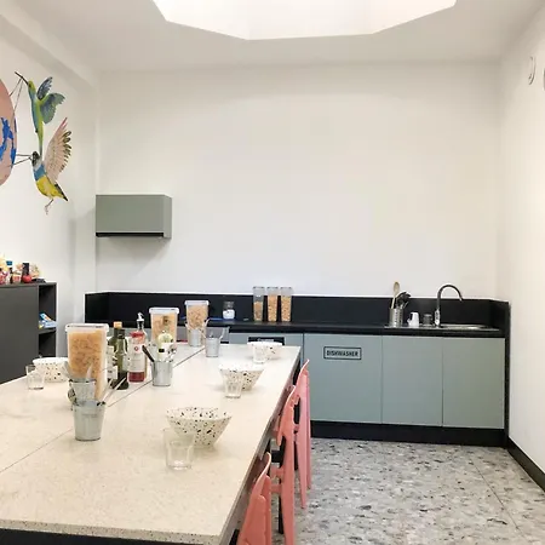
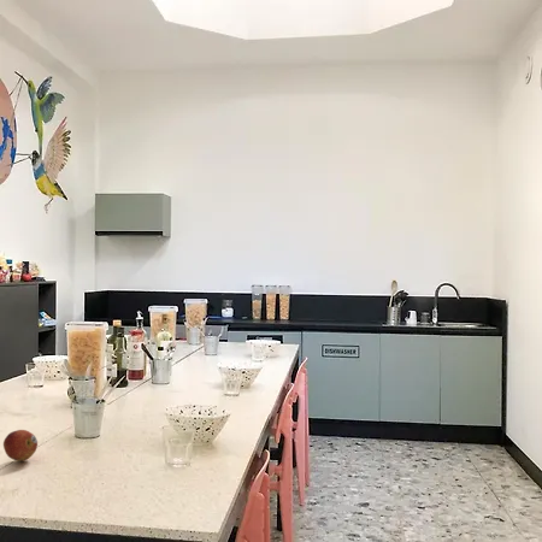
+ fruit (20, 444)
